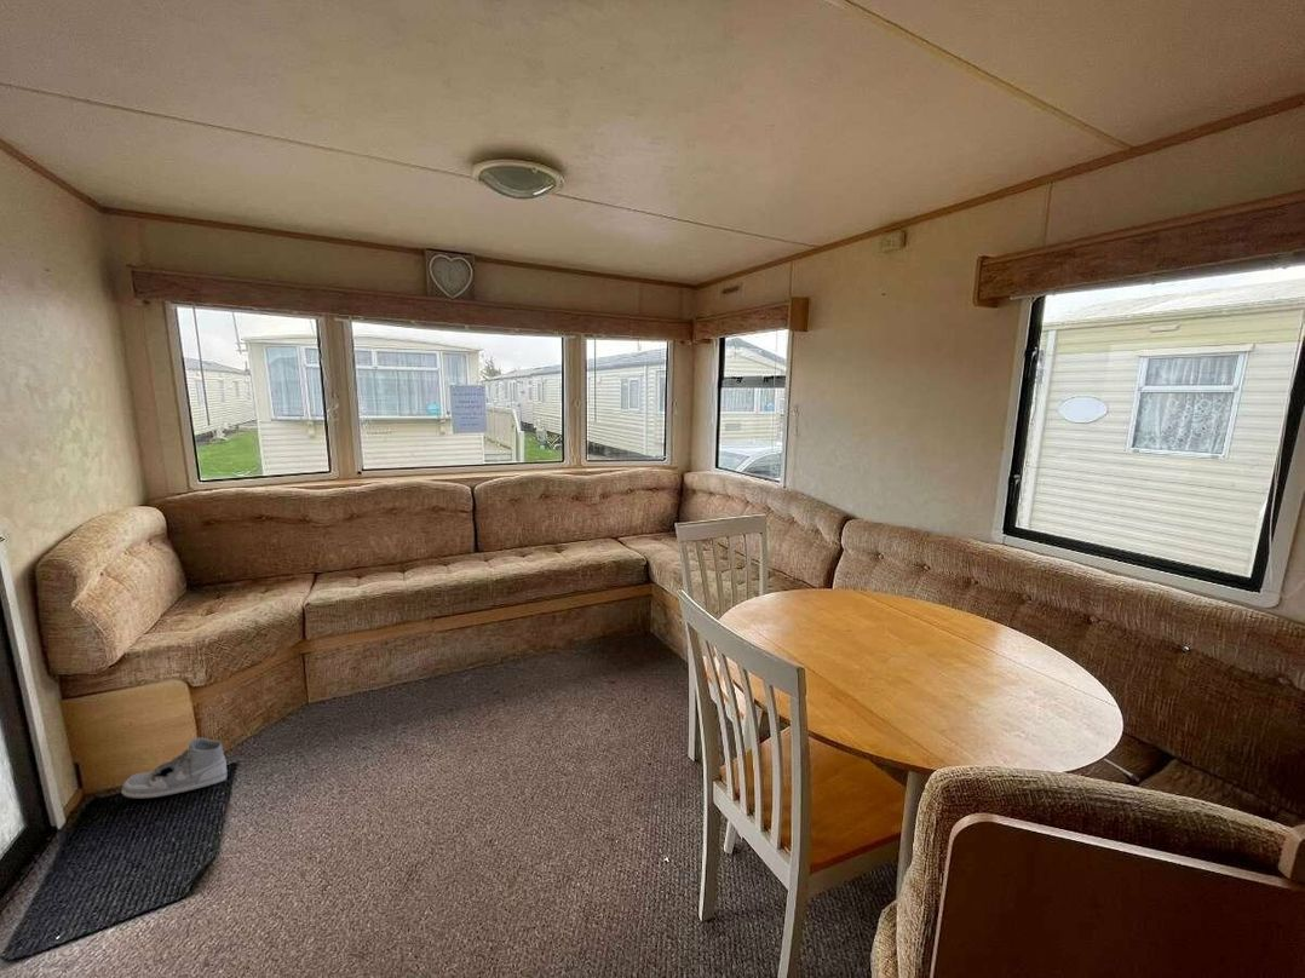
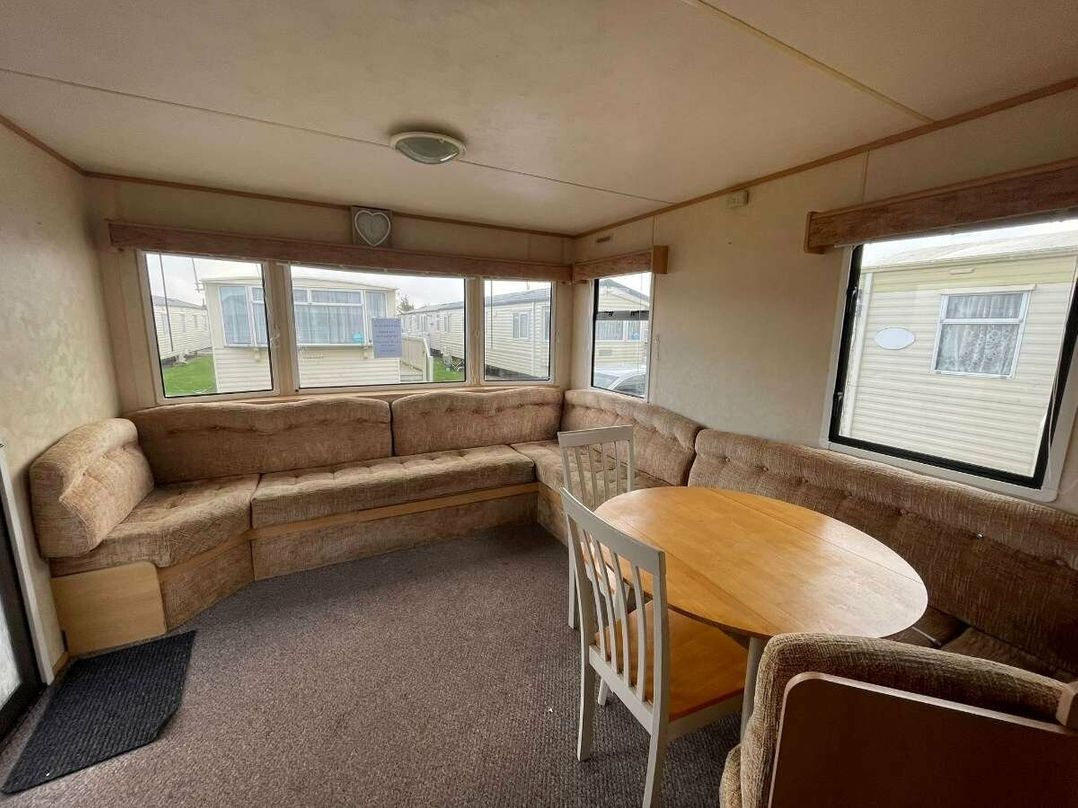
- shoe (174, 767)
